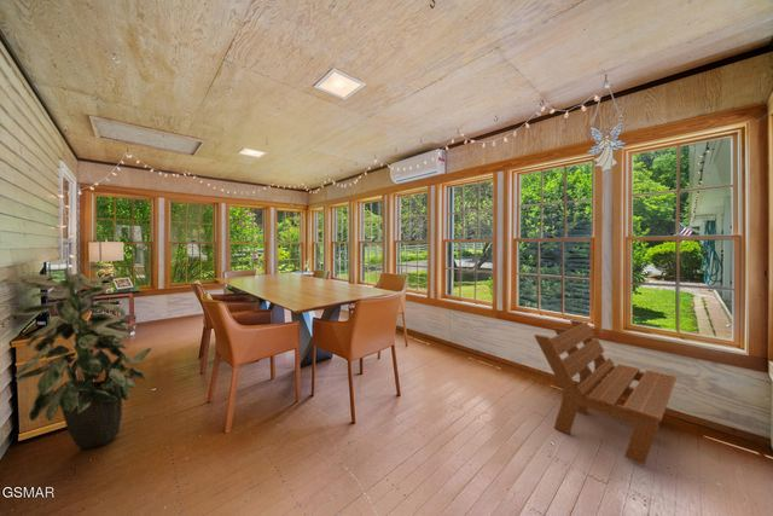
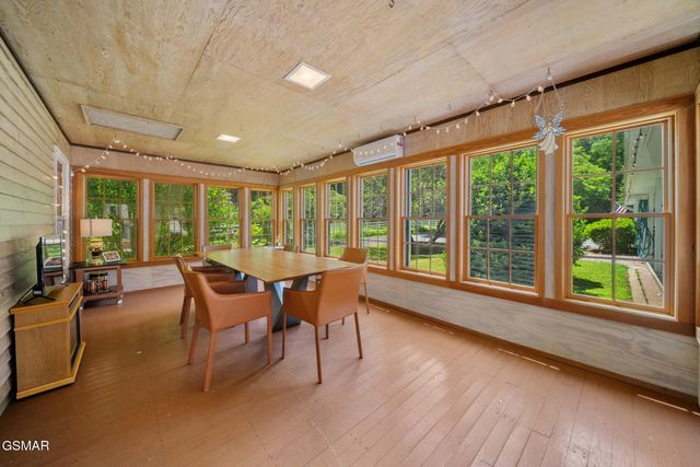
- bench (605, 377)
- indoor plant (85, 355)
